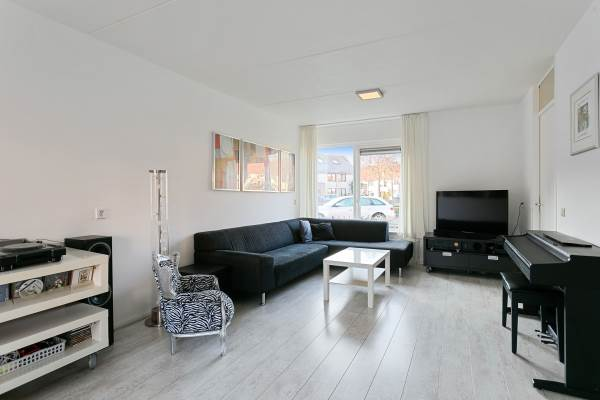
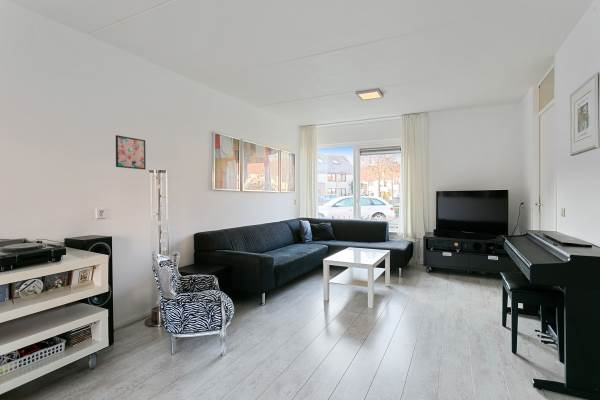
+ wall art (131, 153)
